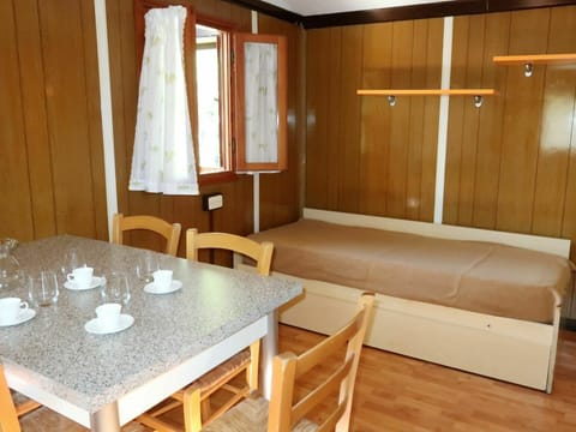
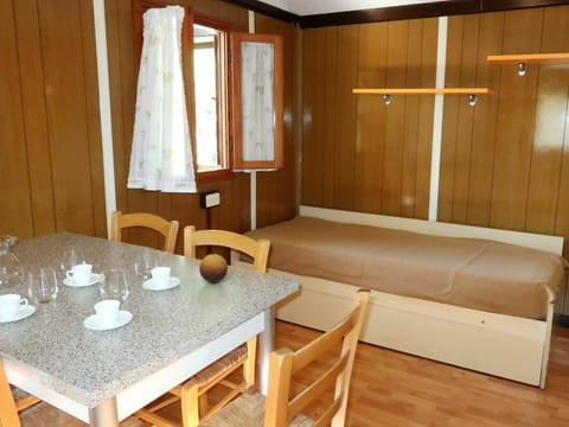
+ fruit (213, 268)
